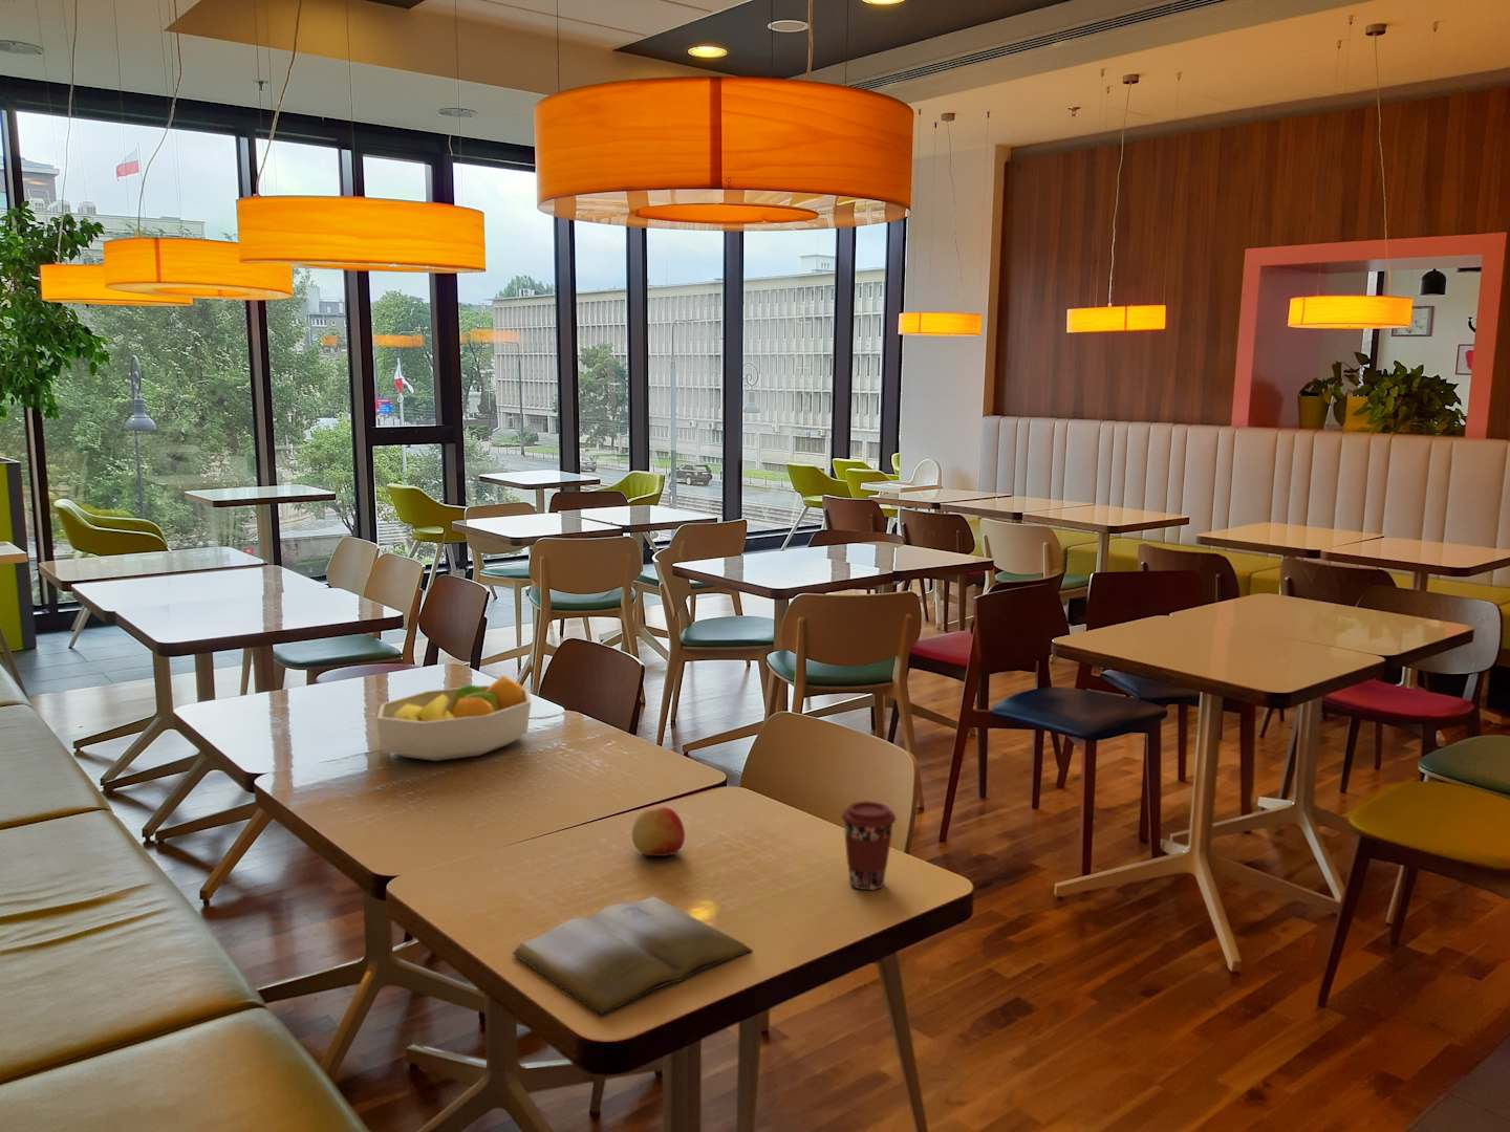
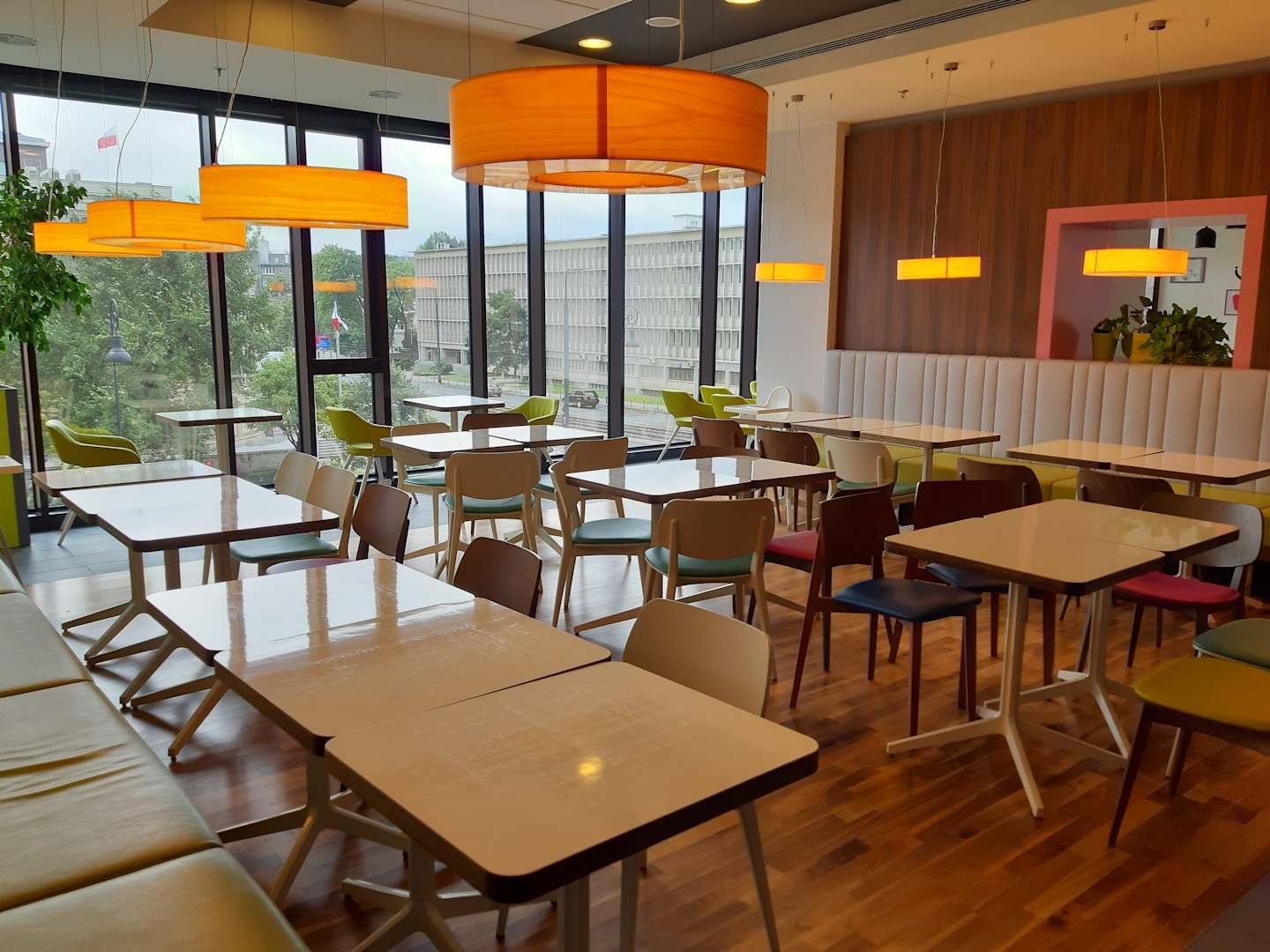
- fruit bowl (457, 713)
- coffee cup (867, 845)
- book (633, 944)
- apple (658, 829)
